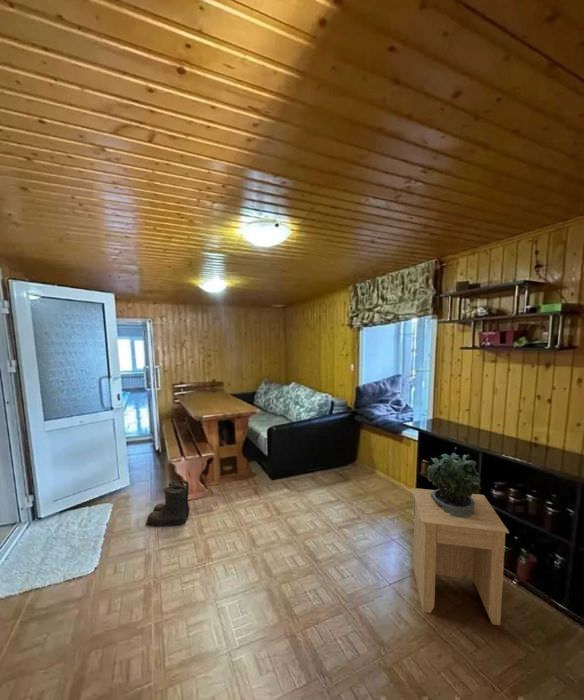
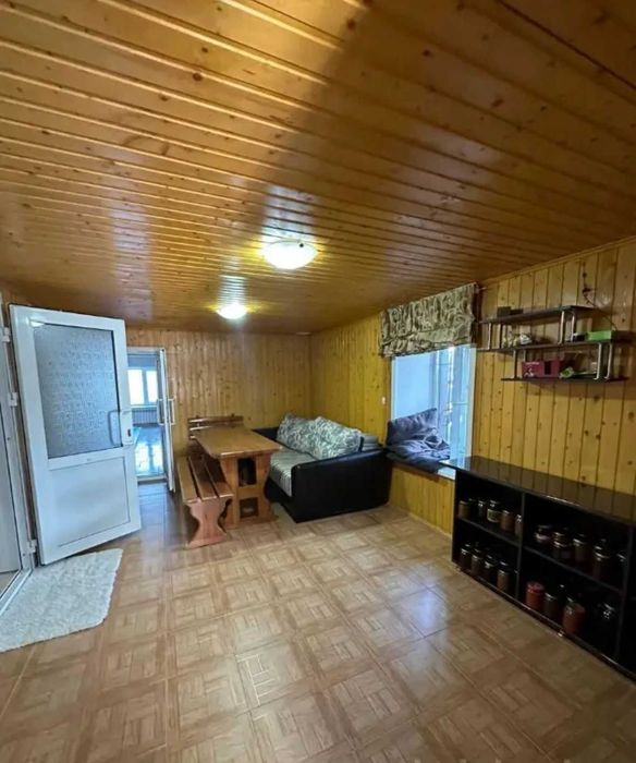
- boots (168, 501)
- side table (453, 550)
- potted plant (452, 477)
